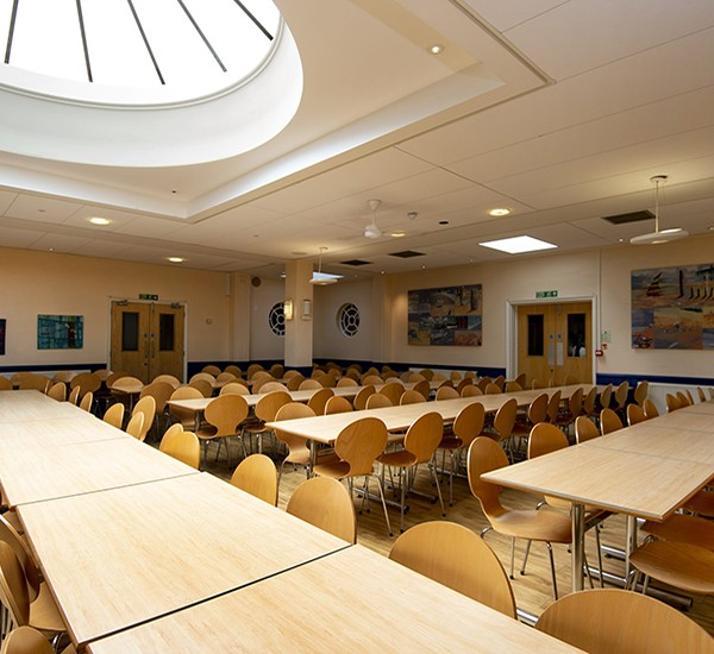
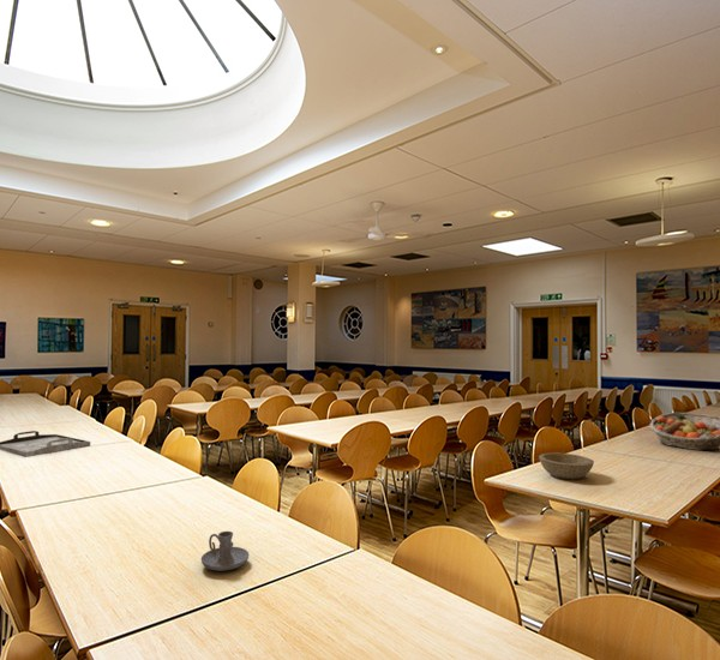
+ bowl (565, 467)
+ candle holder (222, 547)
+ serving tray (42, 440)
+ fruit basket (689, 430)
